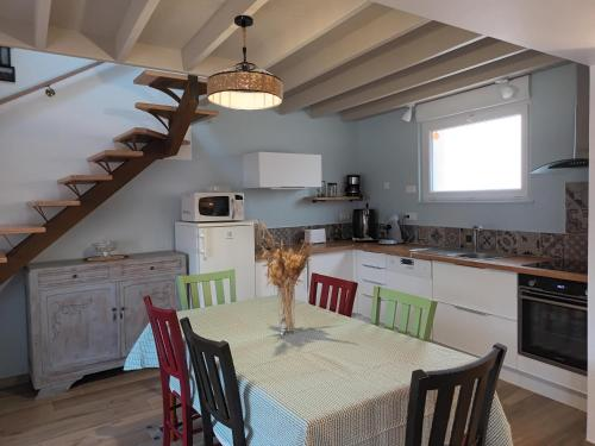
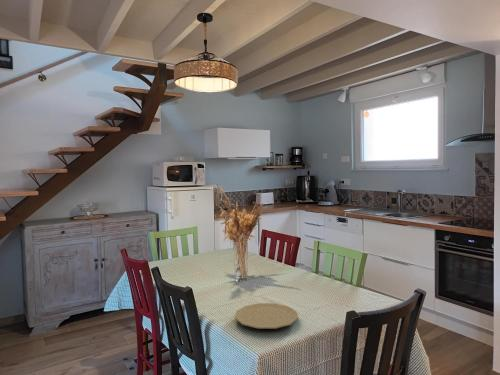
+ plate (266, 317)
